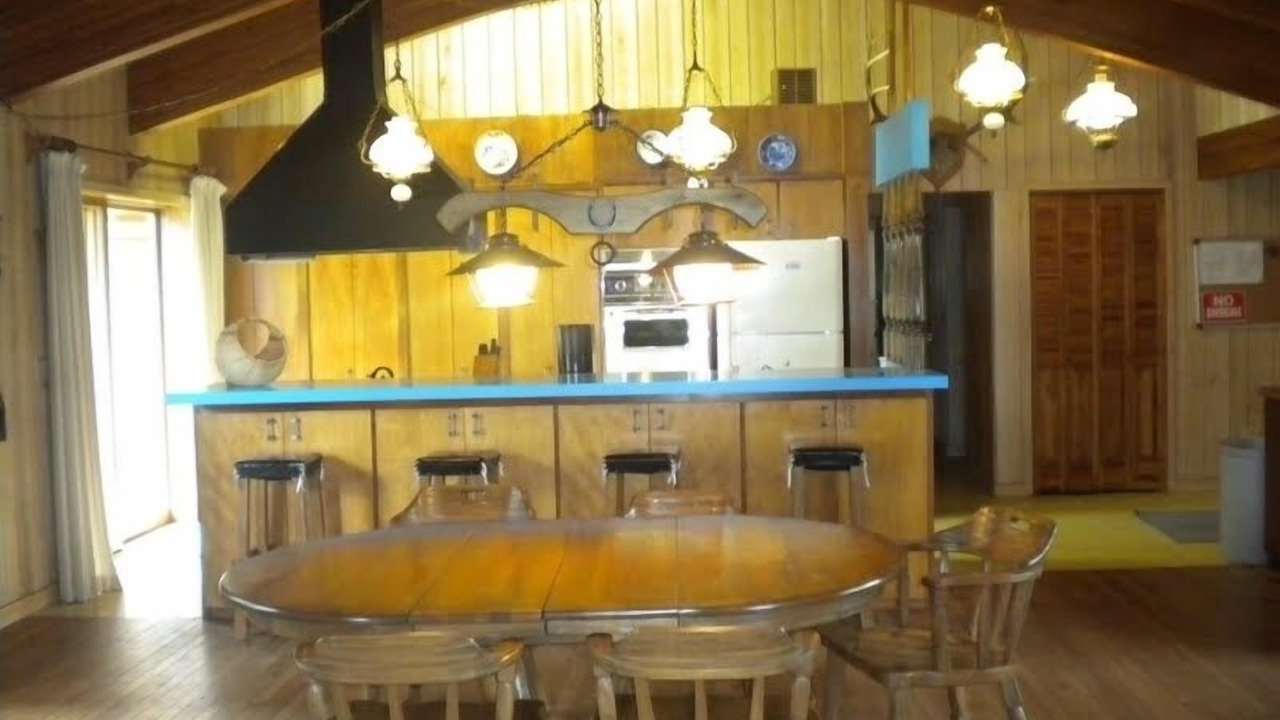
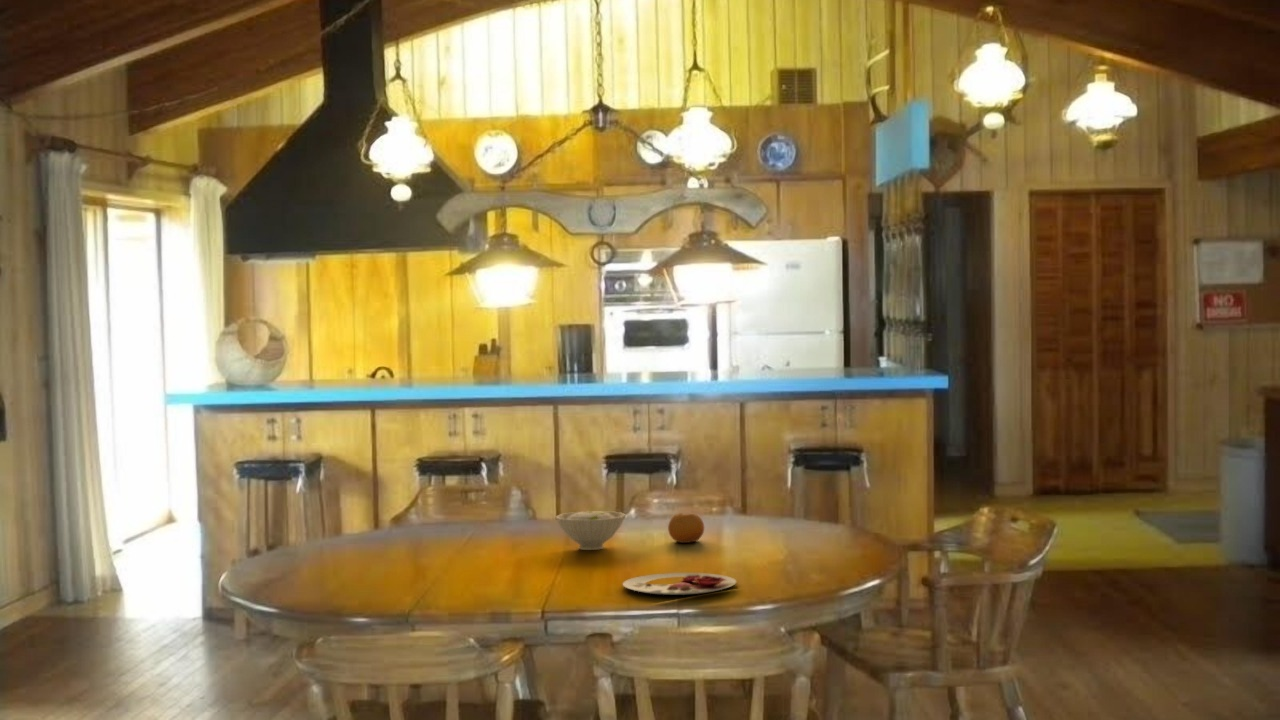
+ plate (679, 583)
+ fruit (686, 527)
+ bowl (591, 529)
